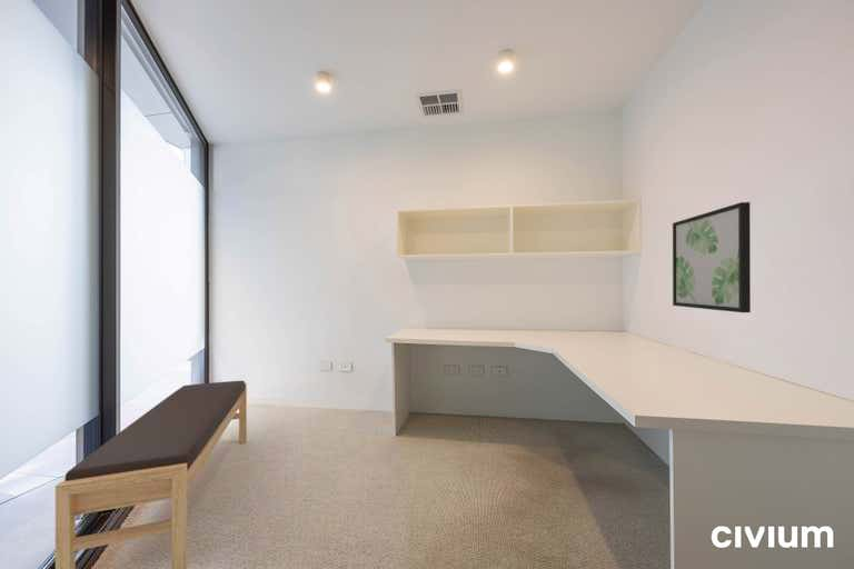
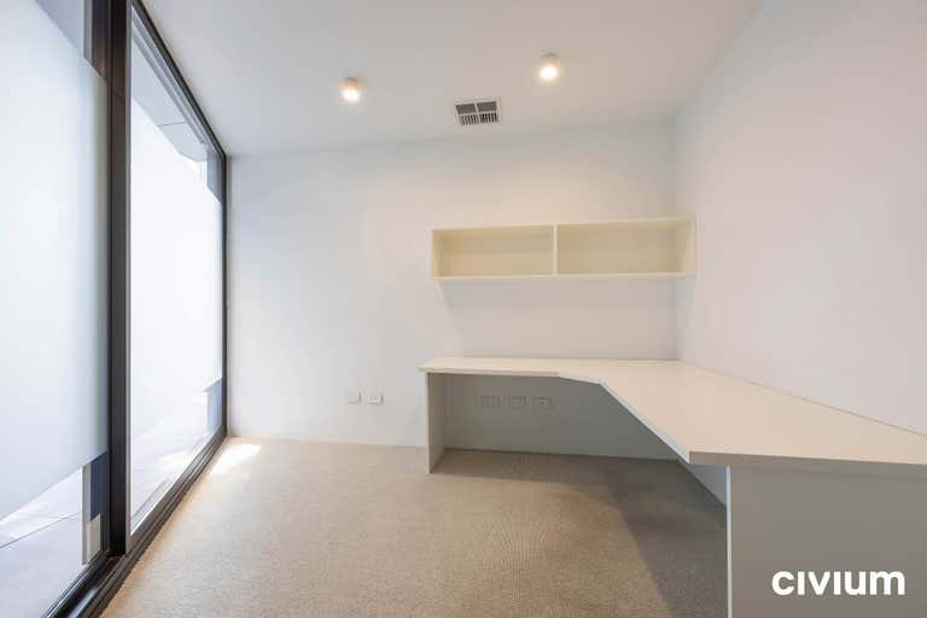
- wall art (705, 261)
- bench (183, 452)
